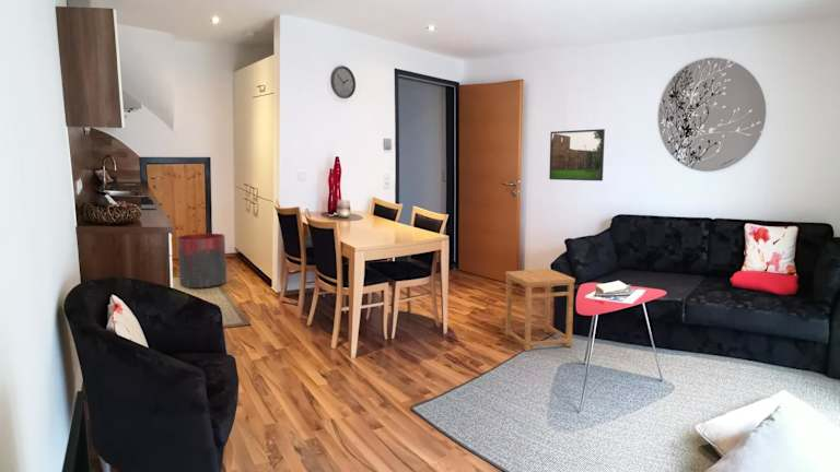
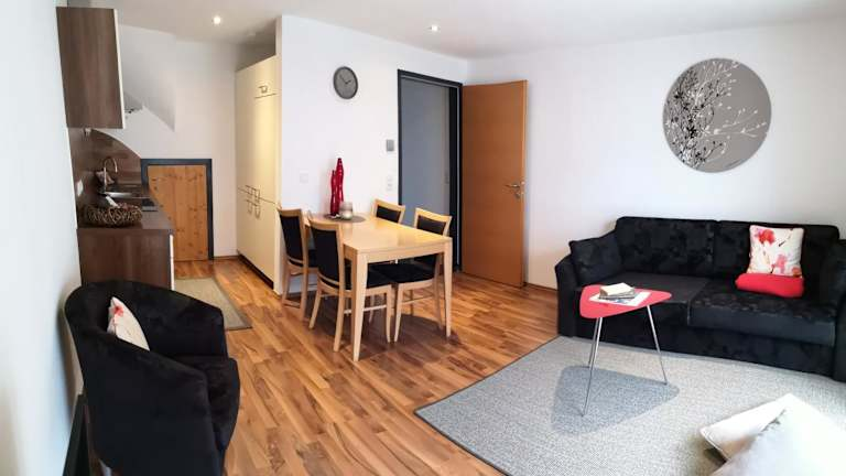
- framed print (575, 155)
- trash can (202, 260)
- side table (545, 308)
